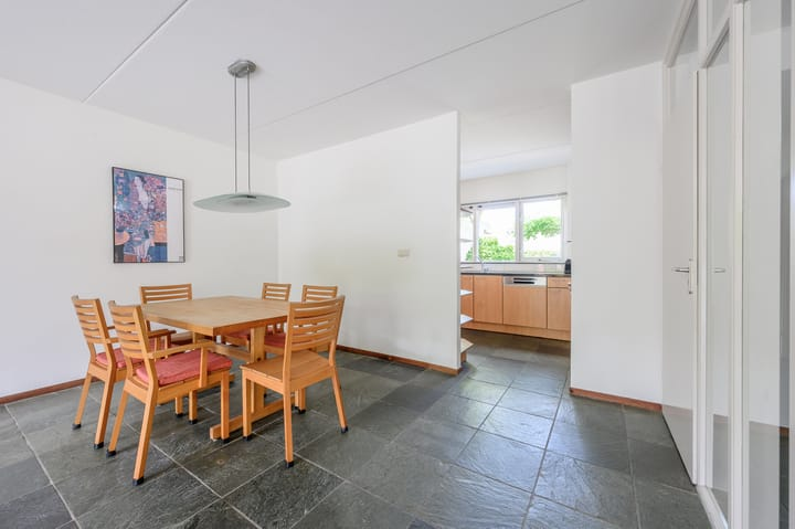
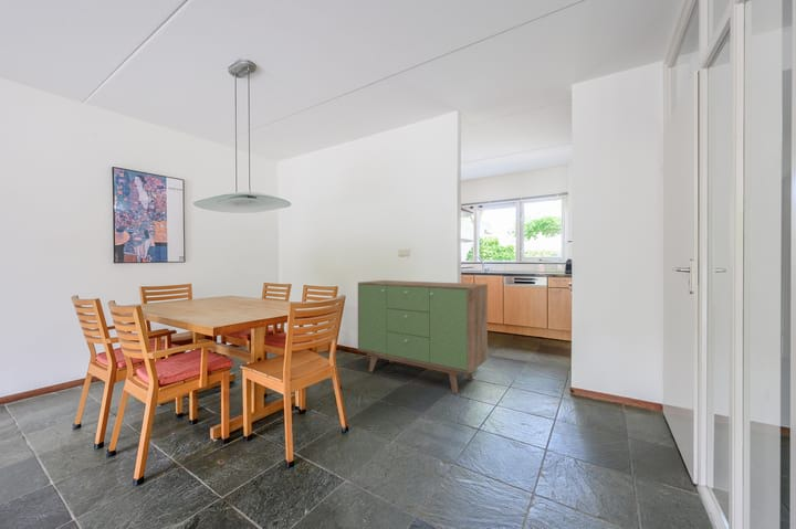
+ sideboard (418, 329)
